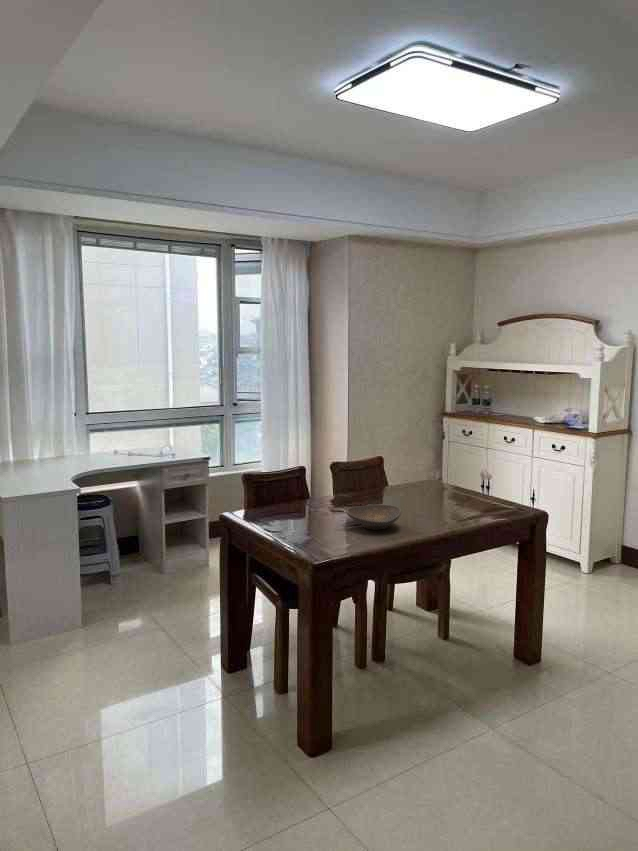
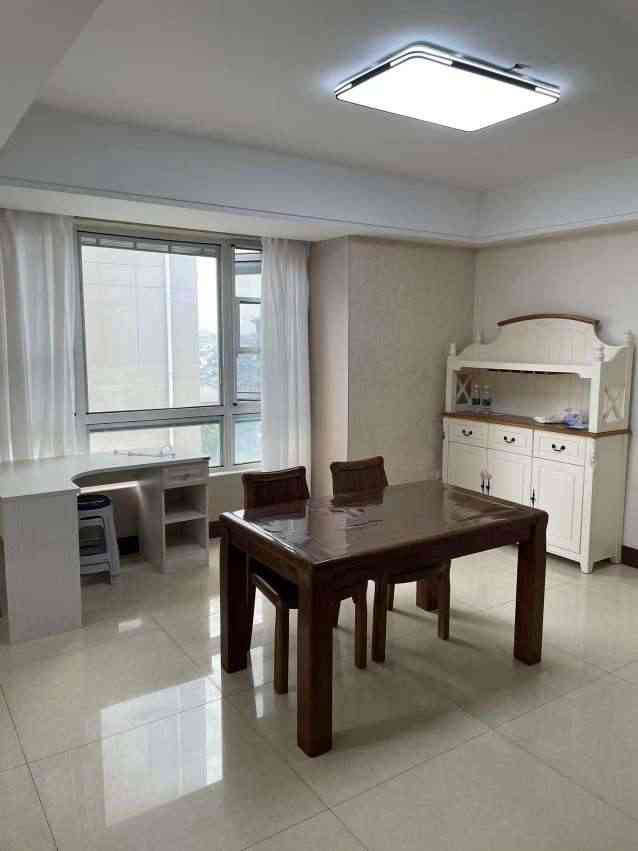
- decorative bowl (373, 517)
